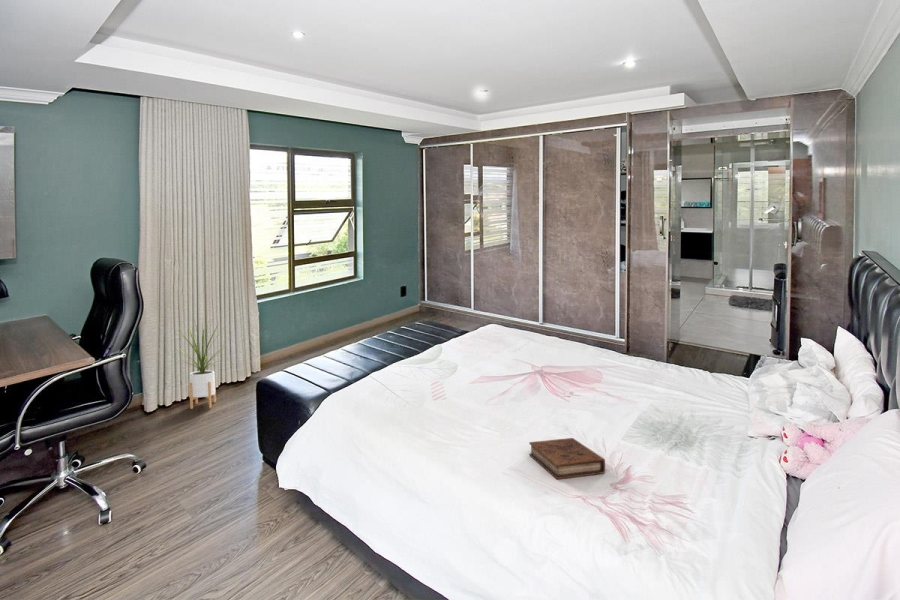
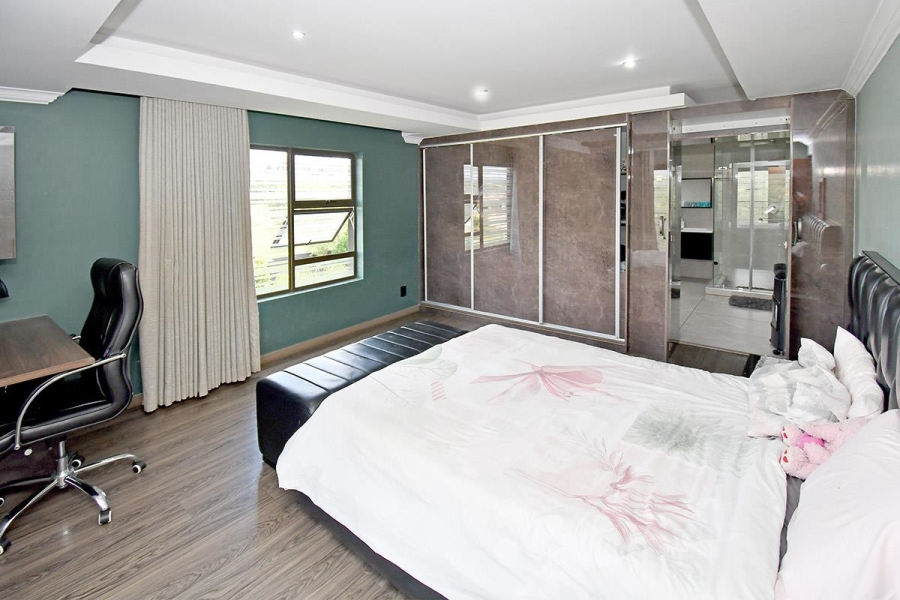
- house plant (201, 361)
- book (565, 457)
